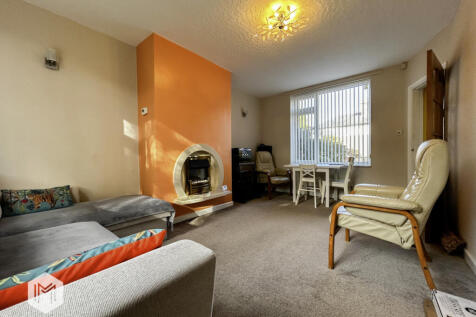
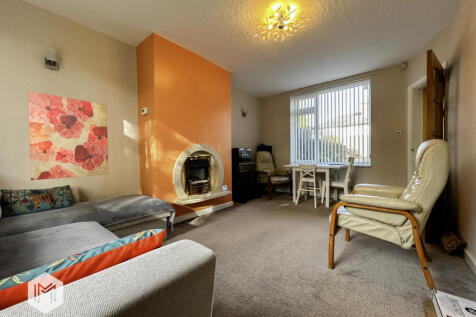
+ wall art (73, 138)
